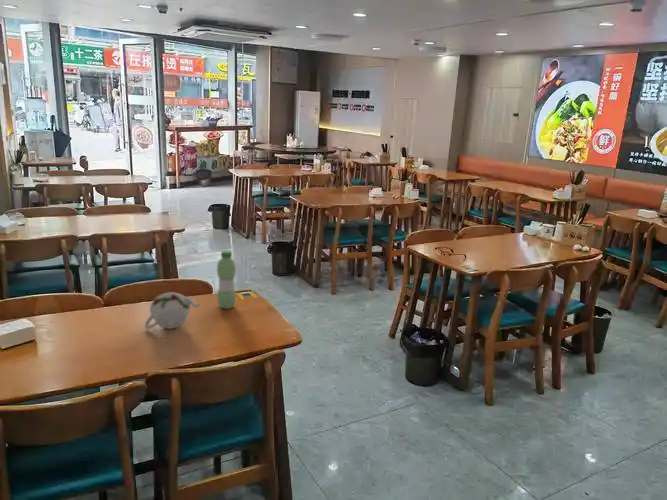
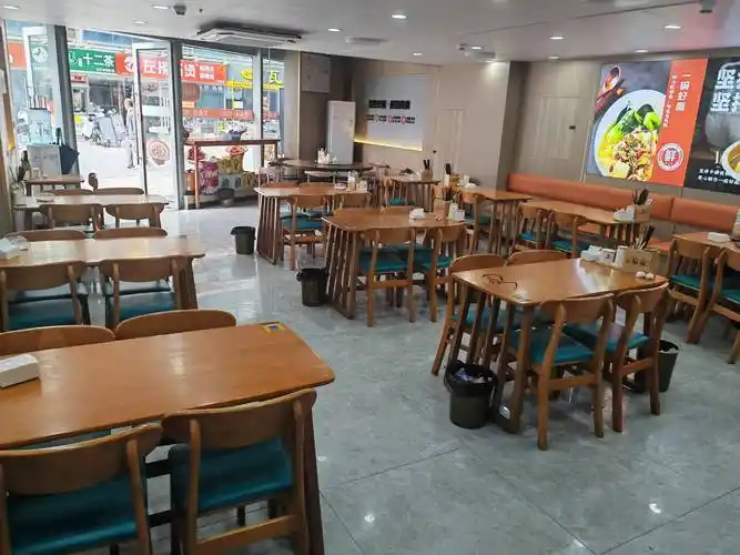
- teapot (171, 310)
- water bottle (226, 279)
